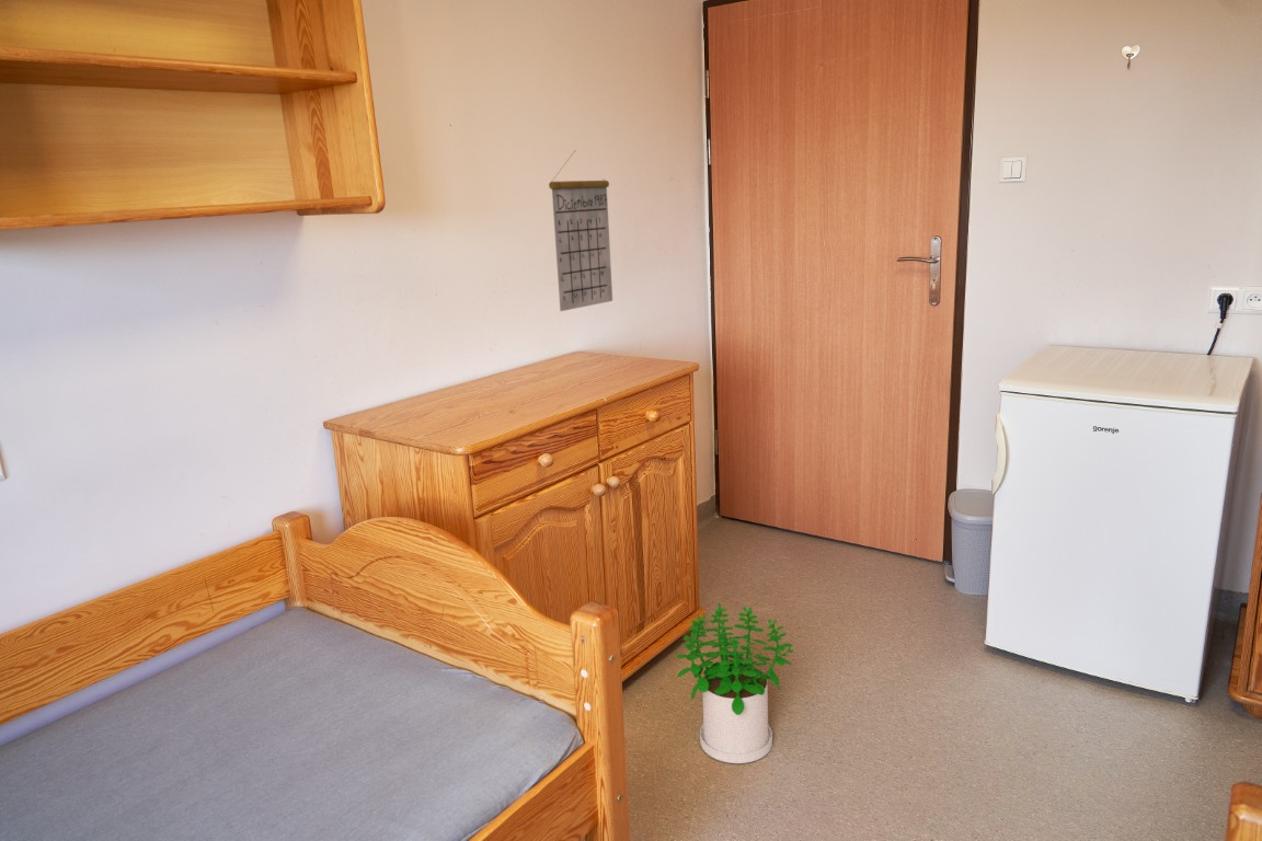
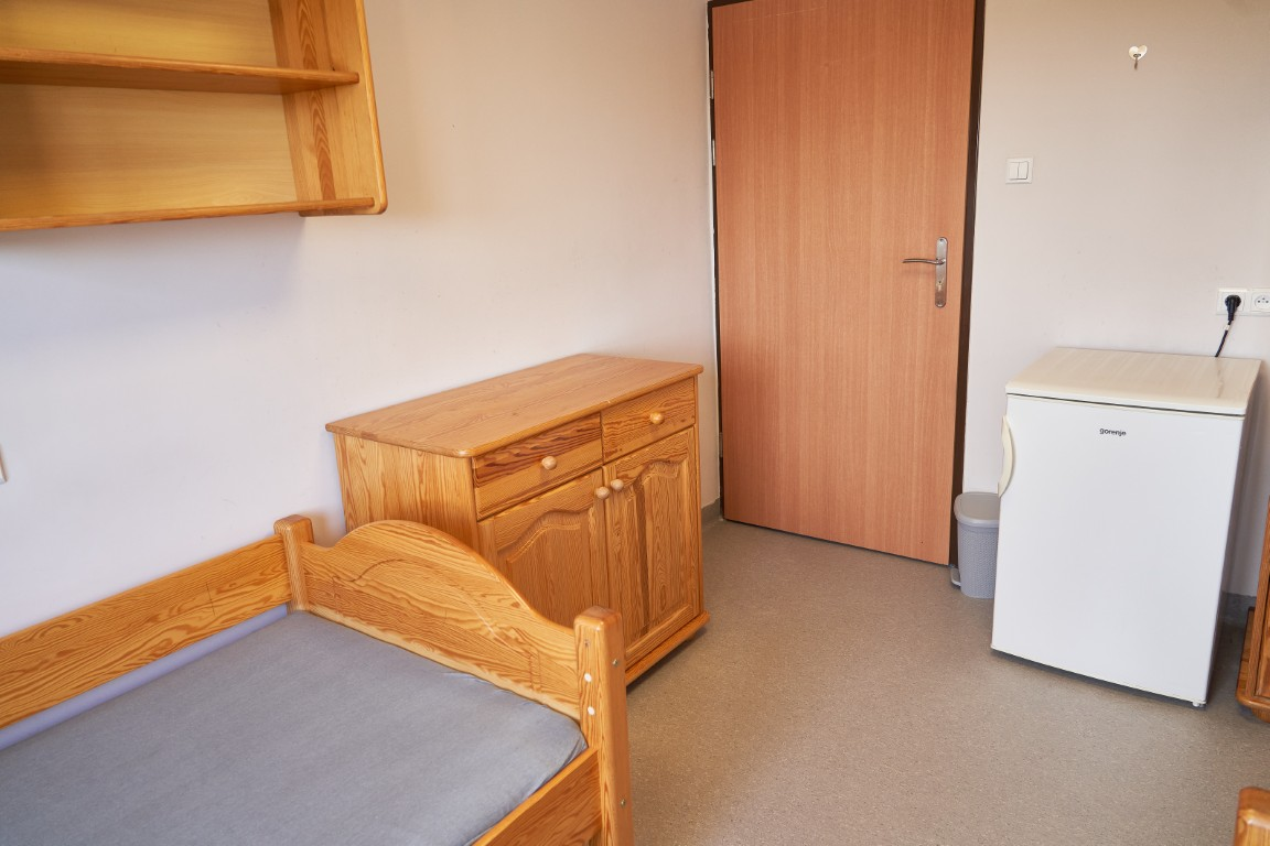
- potted plant (730, 677)
- calendar (582, 229)
